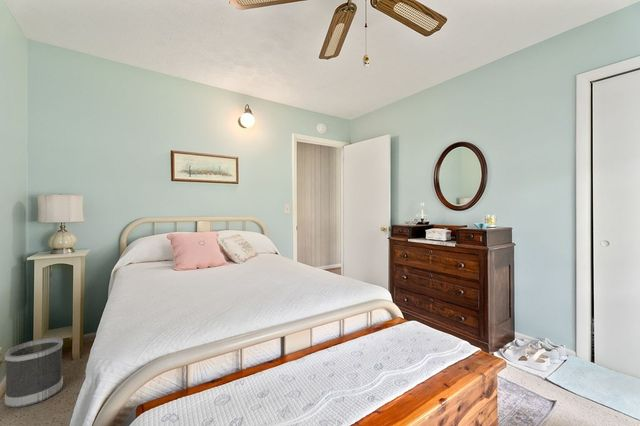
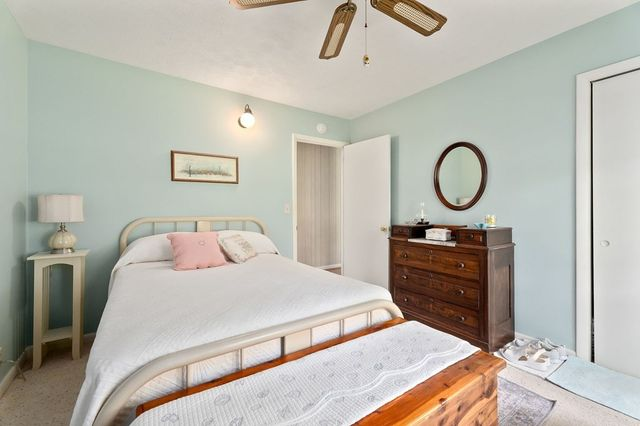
- wastebasket (35, 369)
